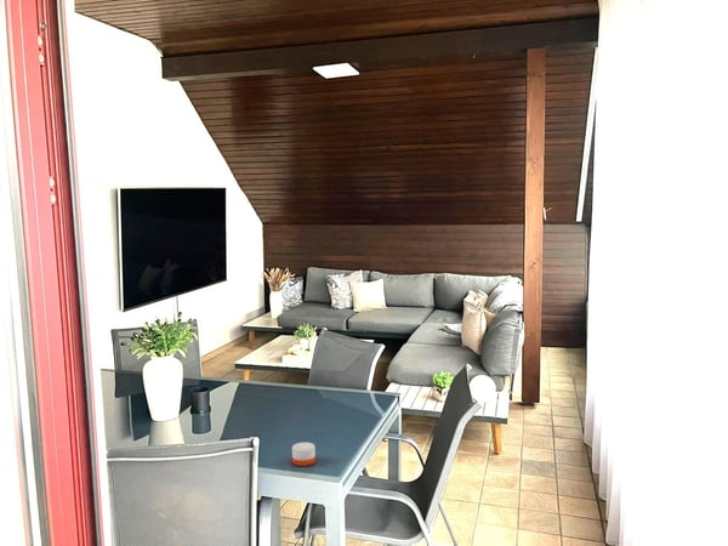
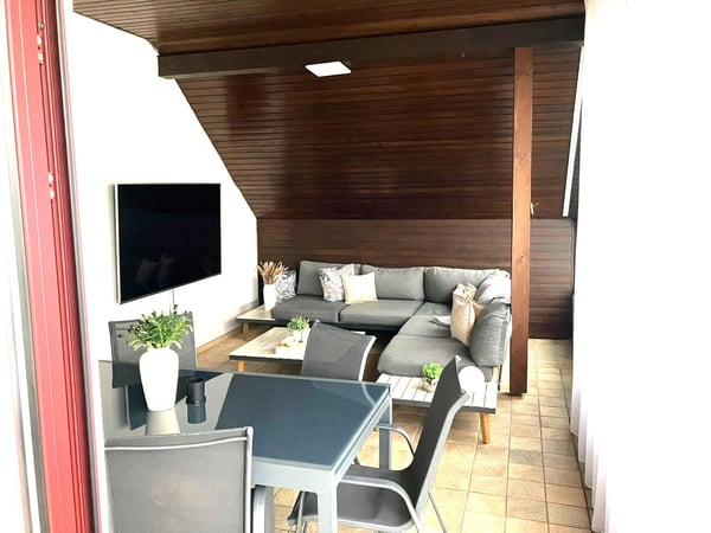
- candle (303, 445)
